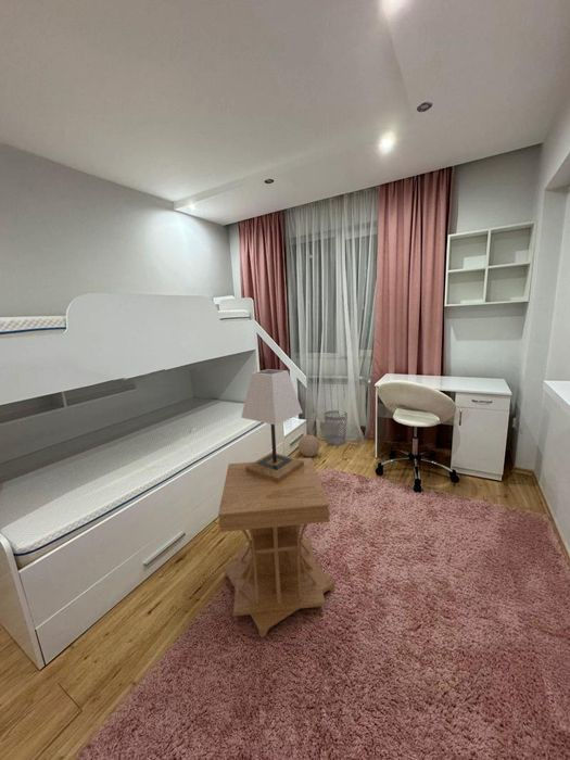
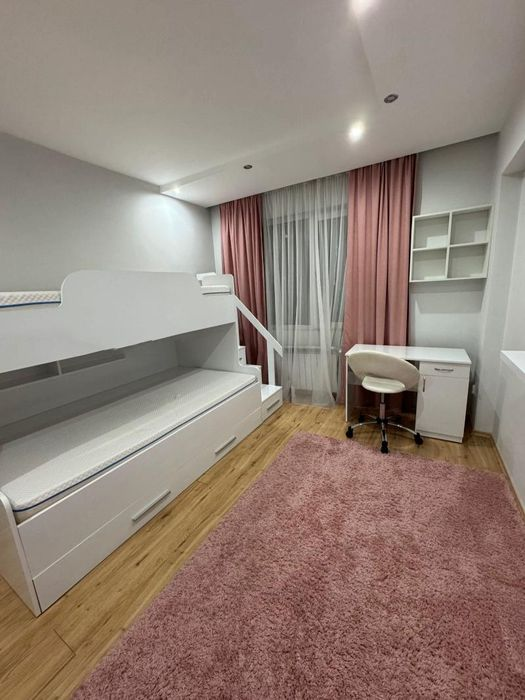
- lamp (273, 421)
- wastebasket (335, 427)
- ball (308, 445)
- side table (275, 533)
